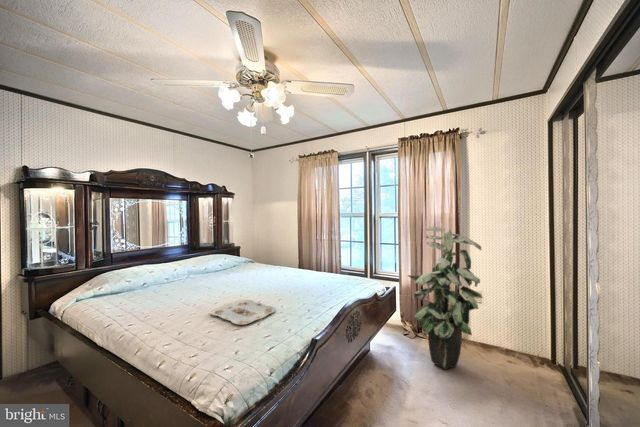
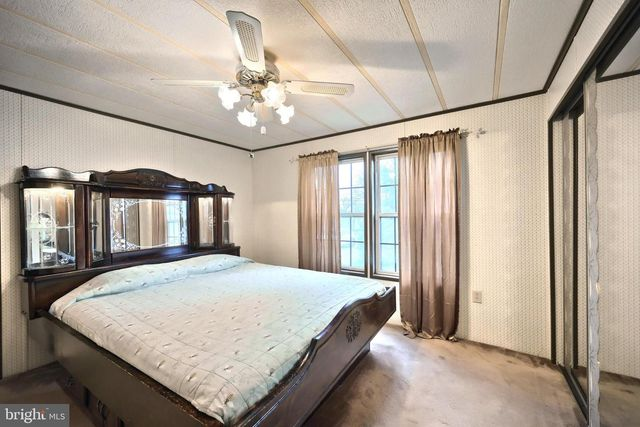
- serving tray (243, 311)
- indoor plant (443, 293)
